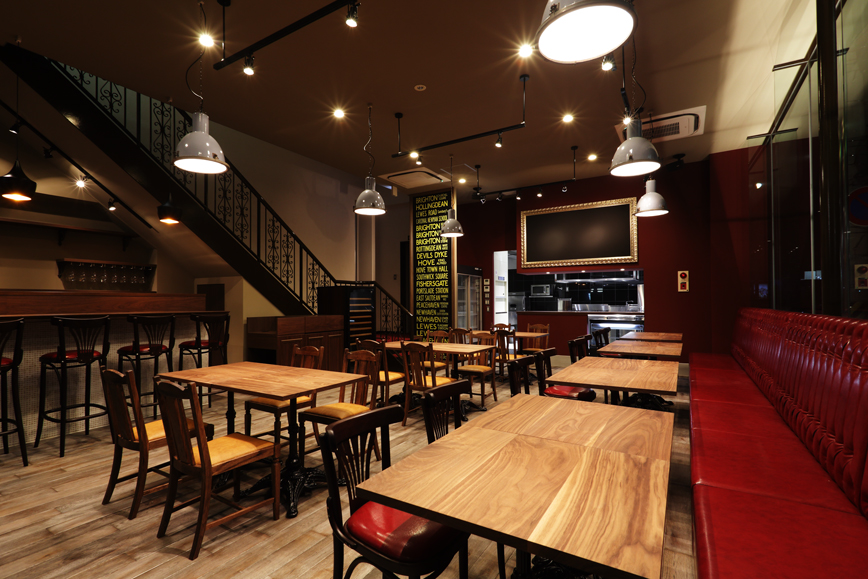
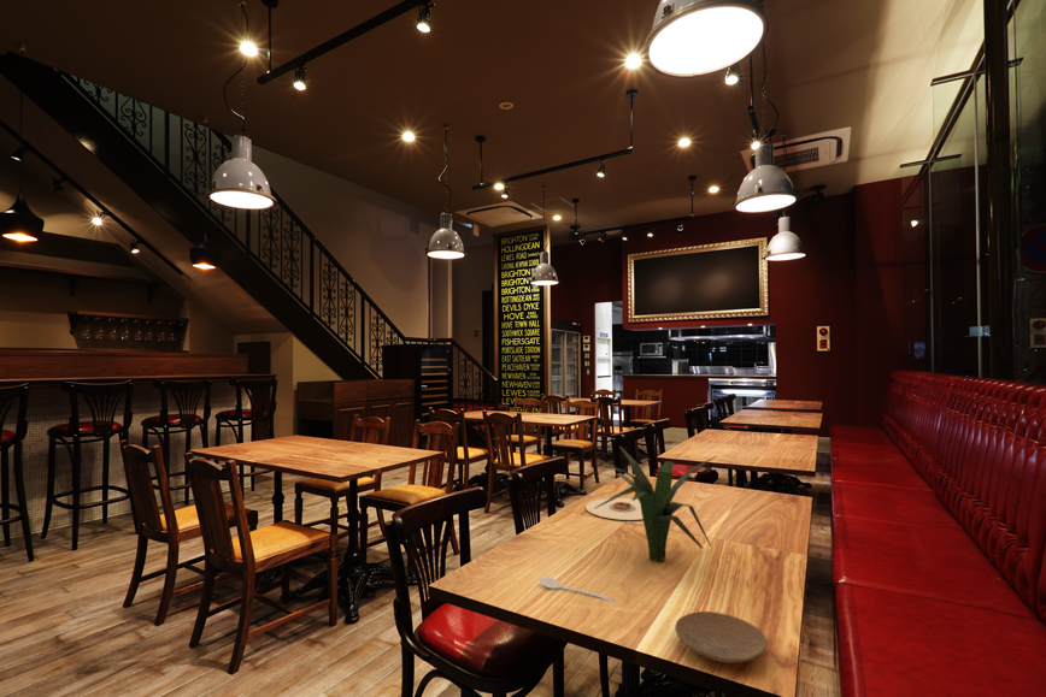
+ plate (719, 639)
+ plate (622, 506)
+ plant (653, 506)
+ stirrer (576, 589)
